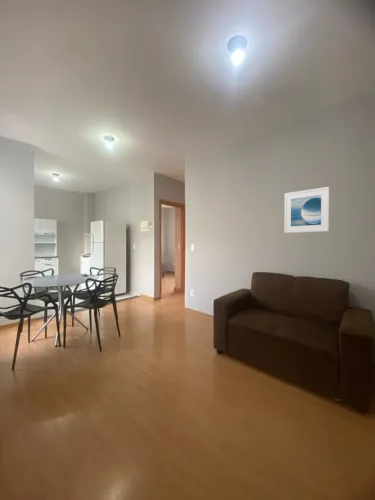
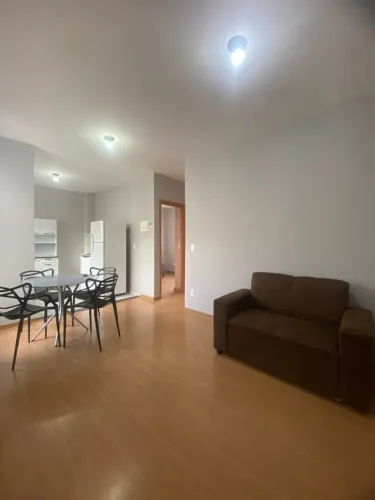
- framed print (305, 211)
